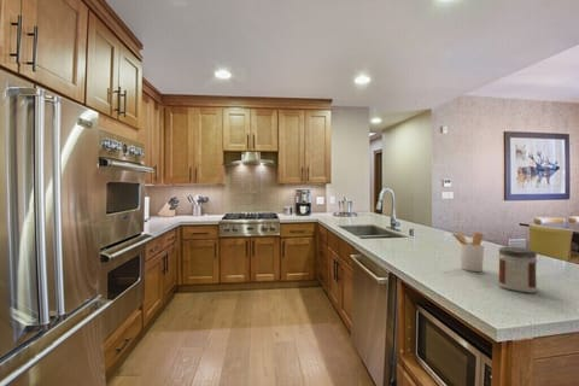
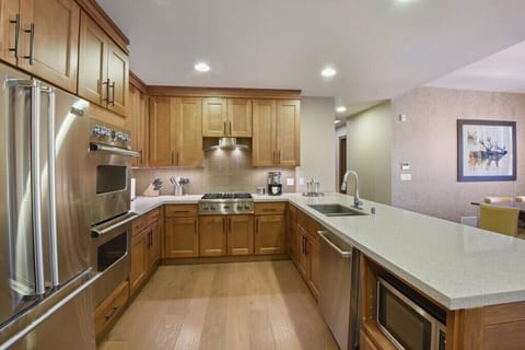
- jar (516, 268)
- utensil holder (466, 250)
